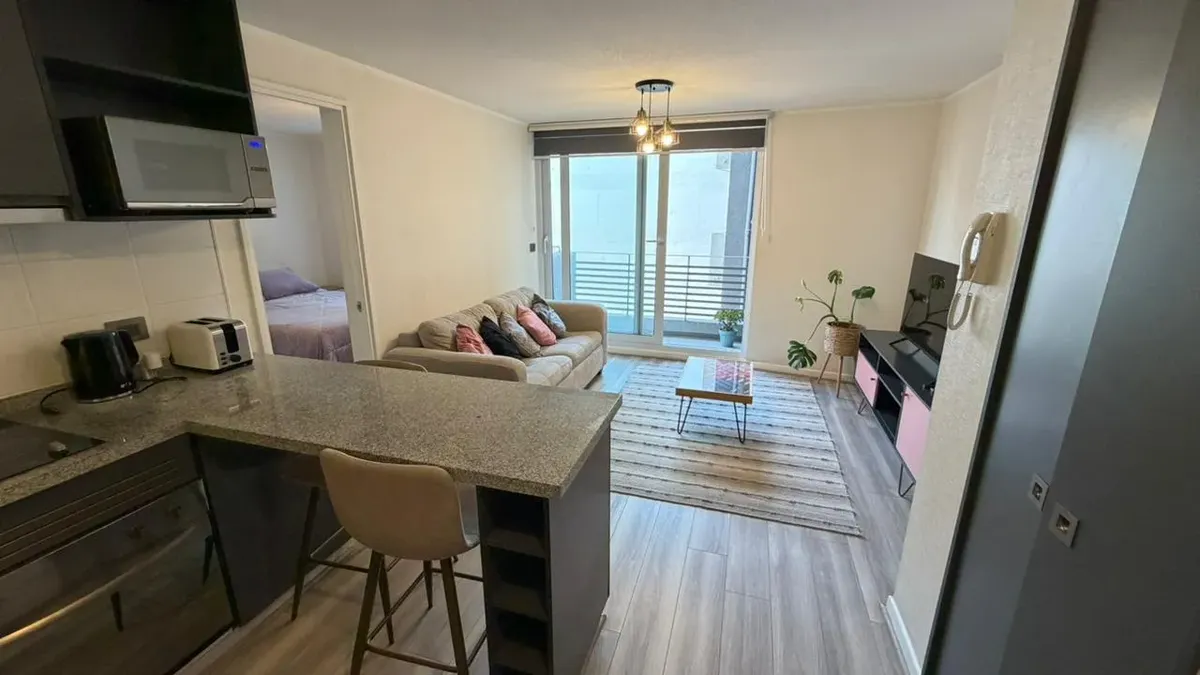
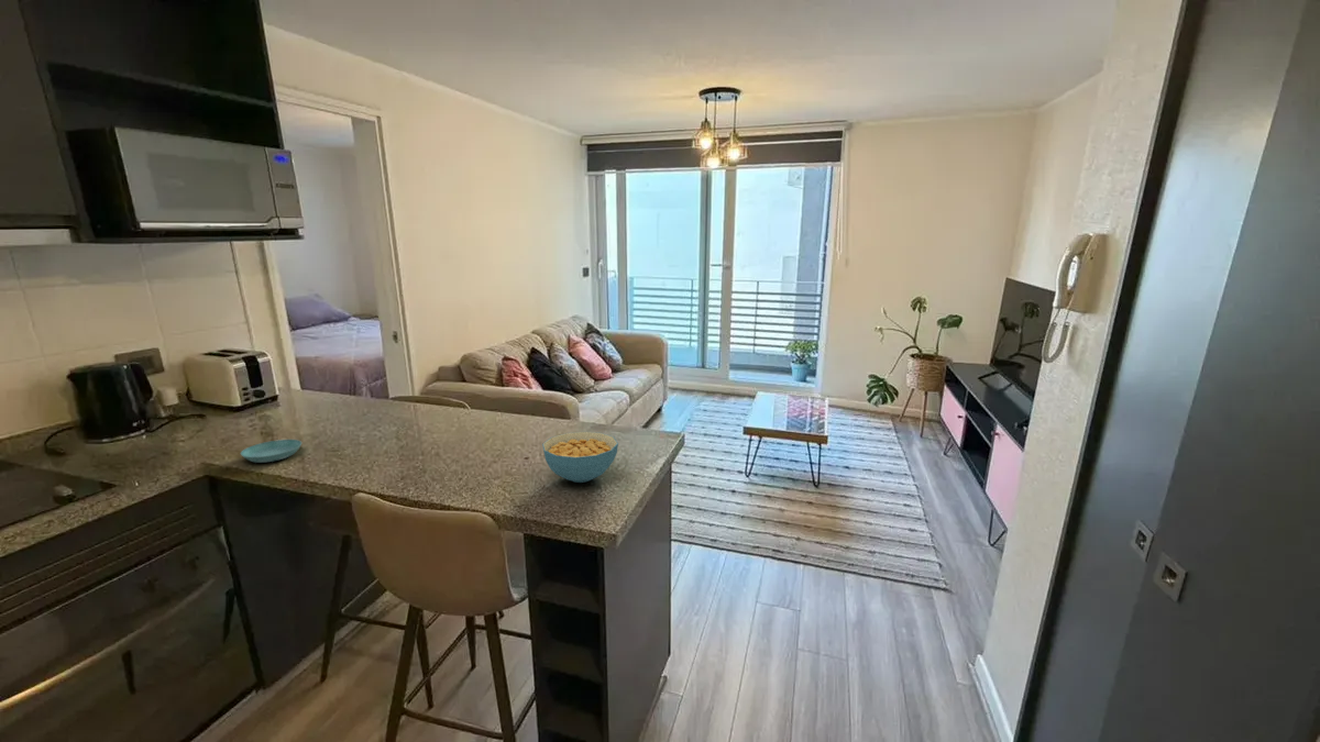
+ saucer (272, 452)
+ cereal bowl (581, 461)
